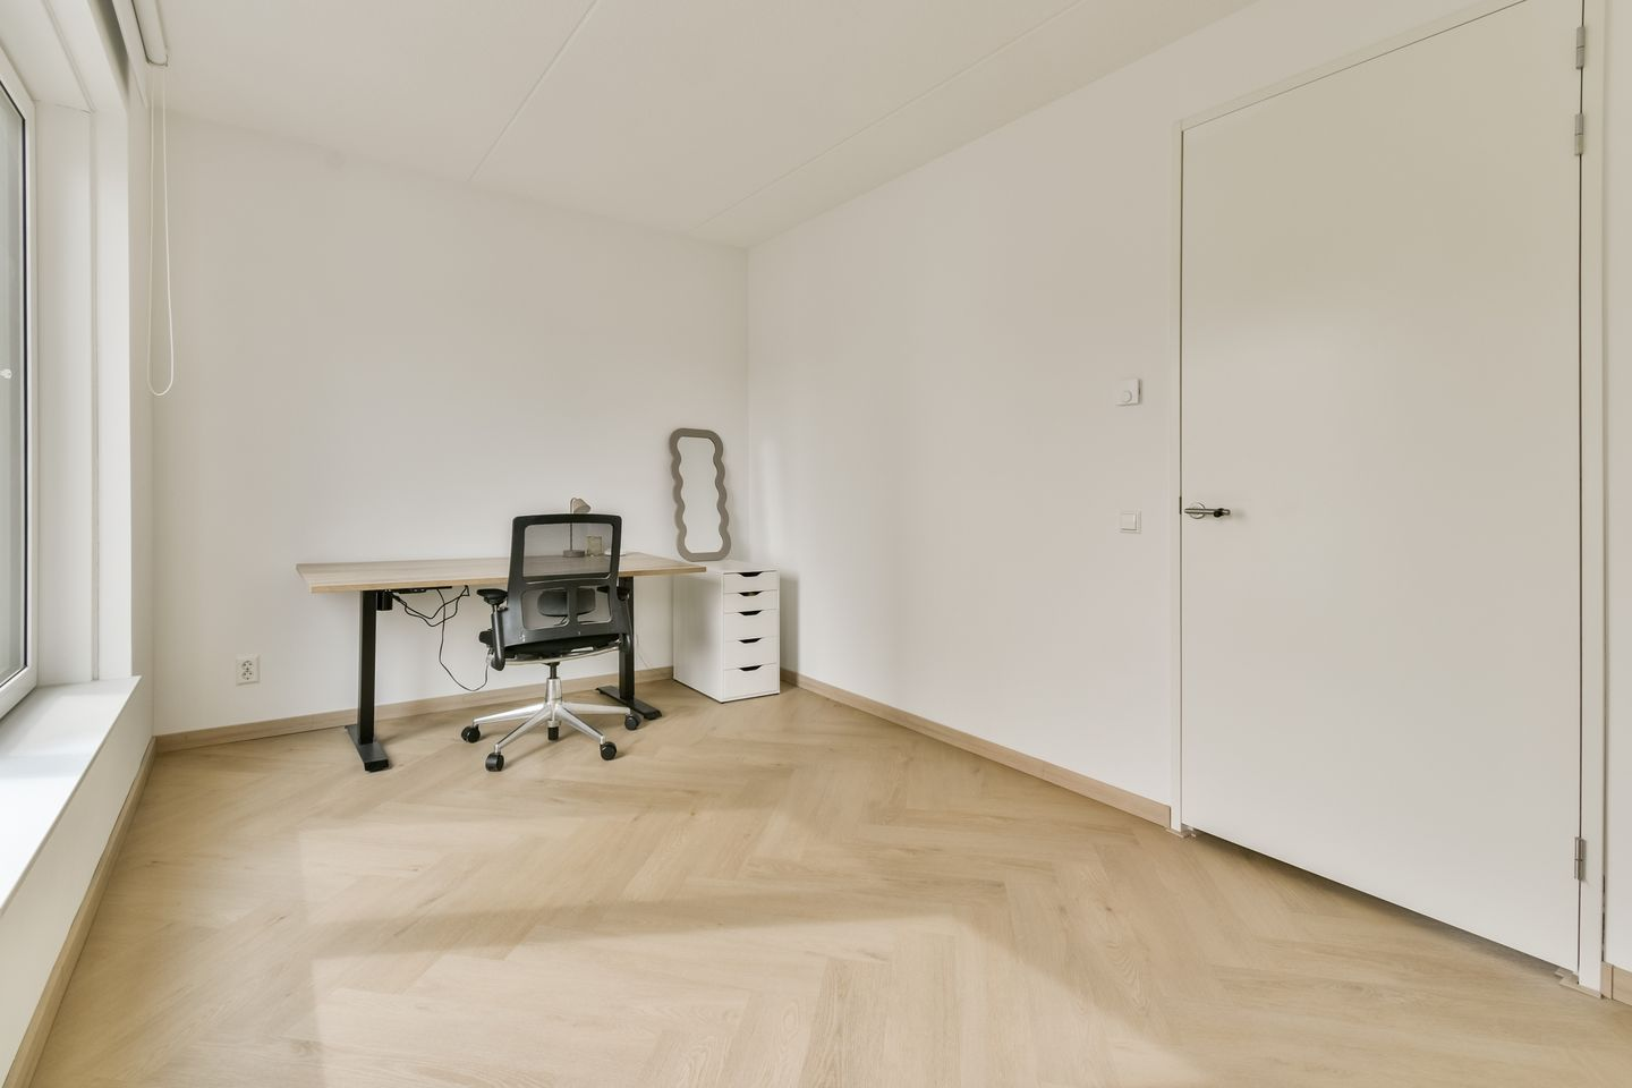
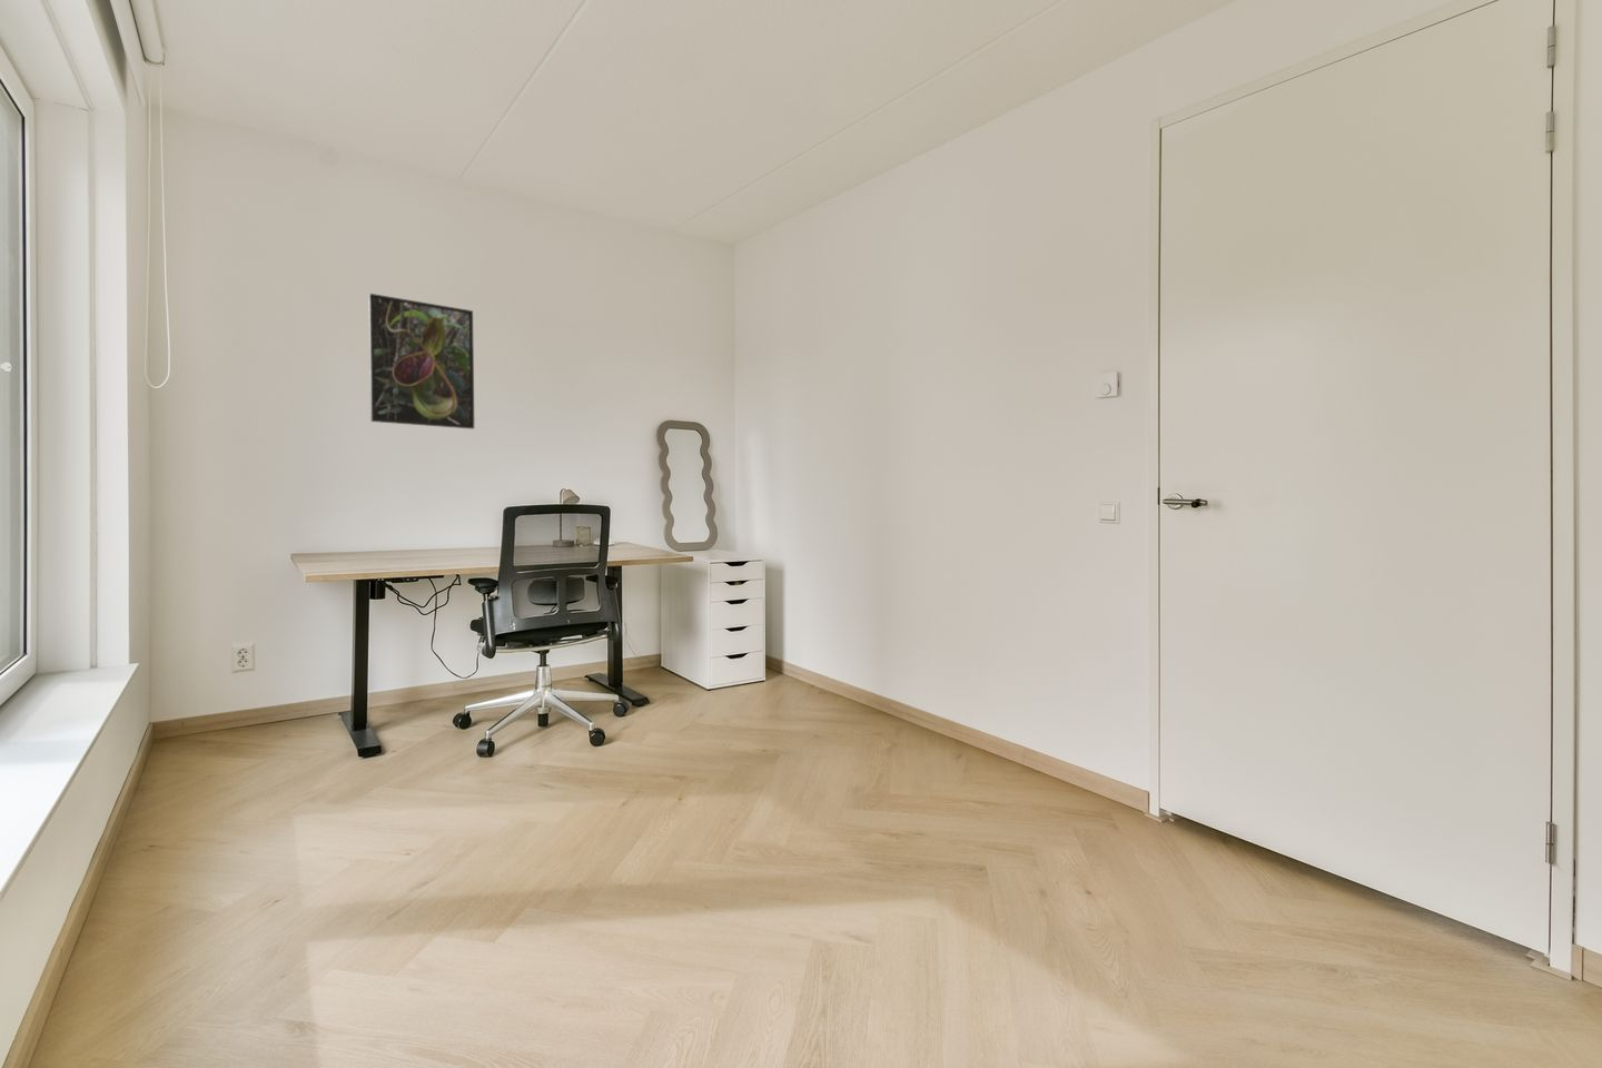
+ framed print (423, 364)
